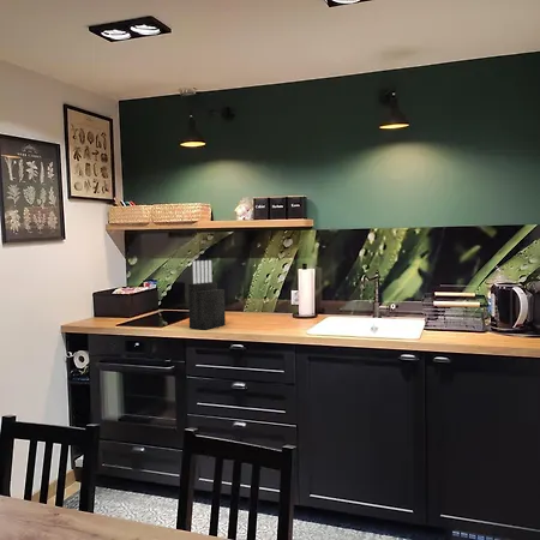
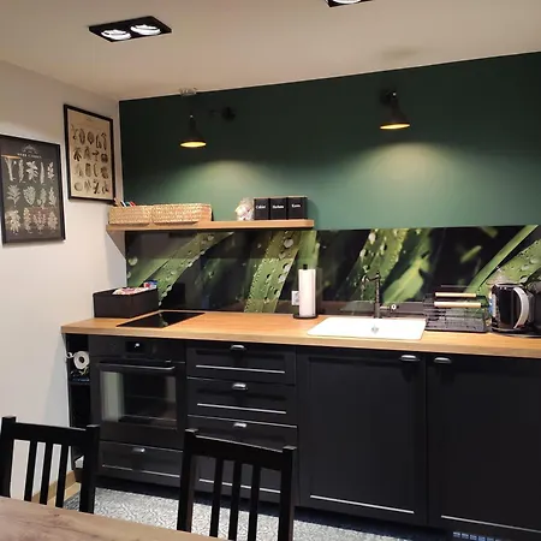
- knife block (208, 293)
